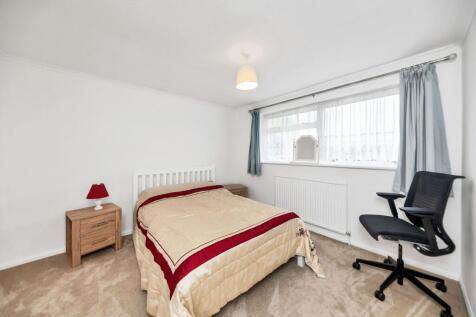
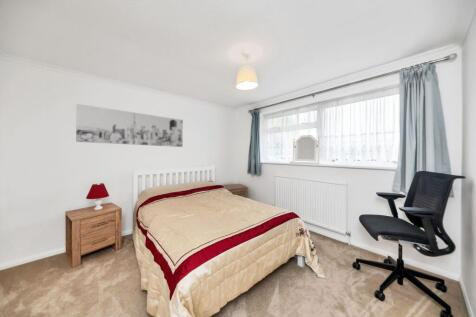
+ wall art (138, 129)
